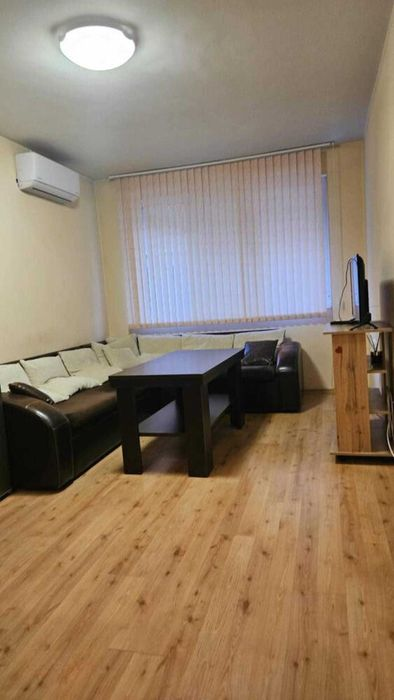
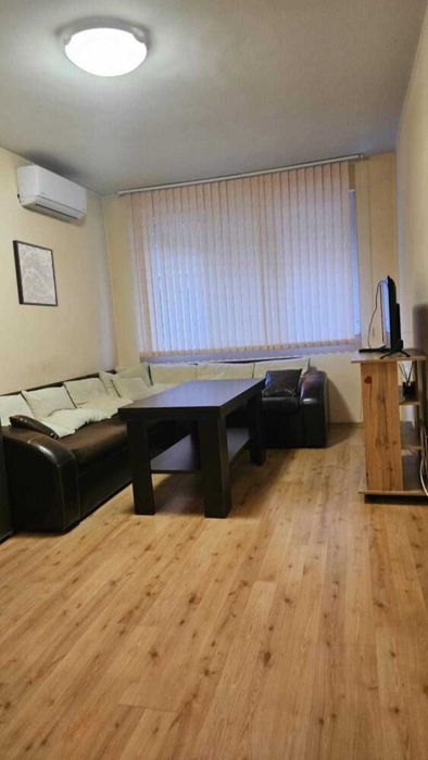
+ wall art (36, 275)
